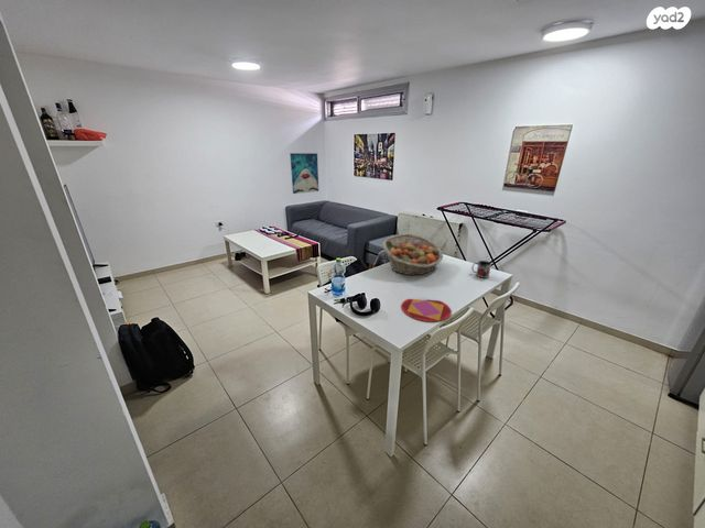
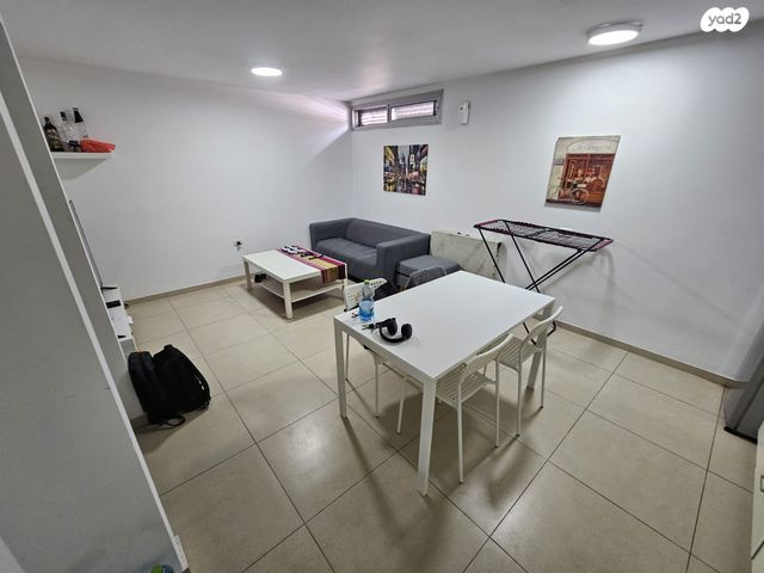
- fruit basket (412, 253)
- plate (425, 308)
- wall art (305, 173)
- mug (480, 268)
